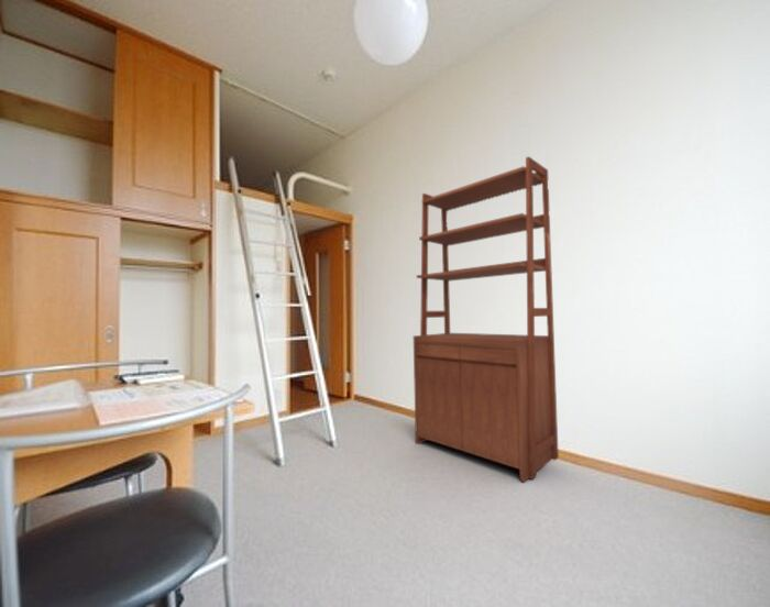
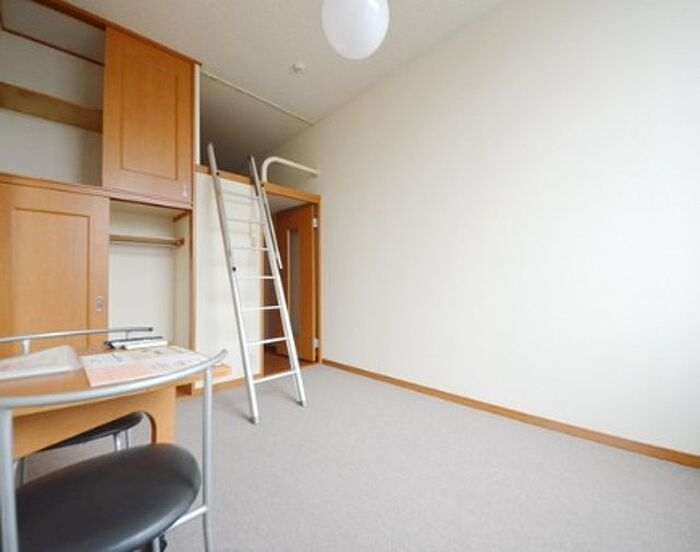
- bookshelf (477, 333)
